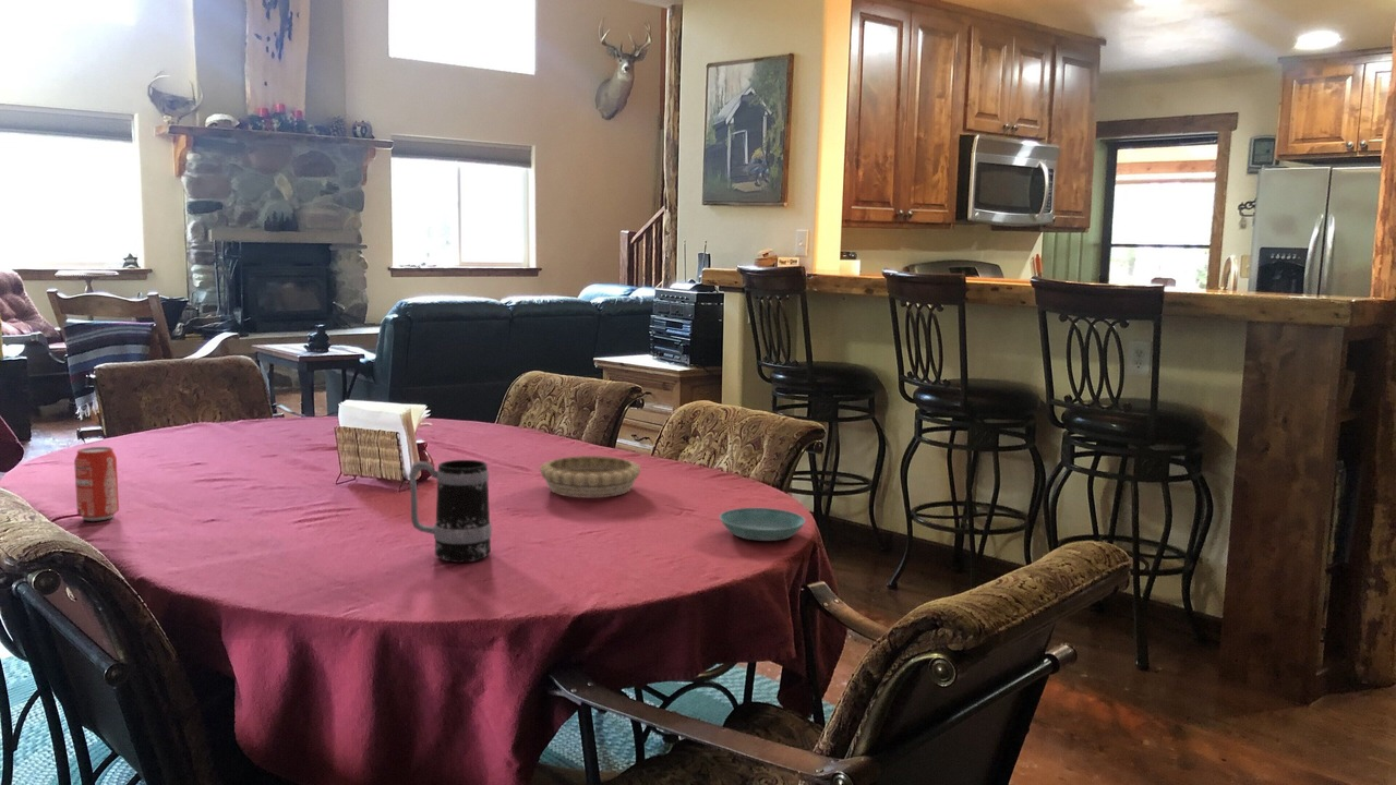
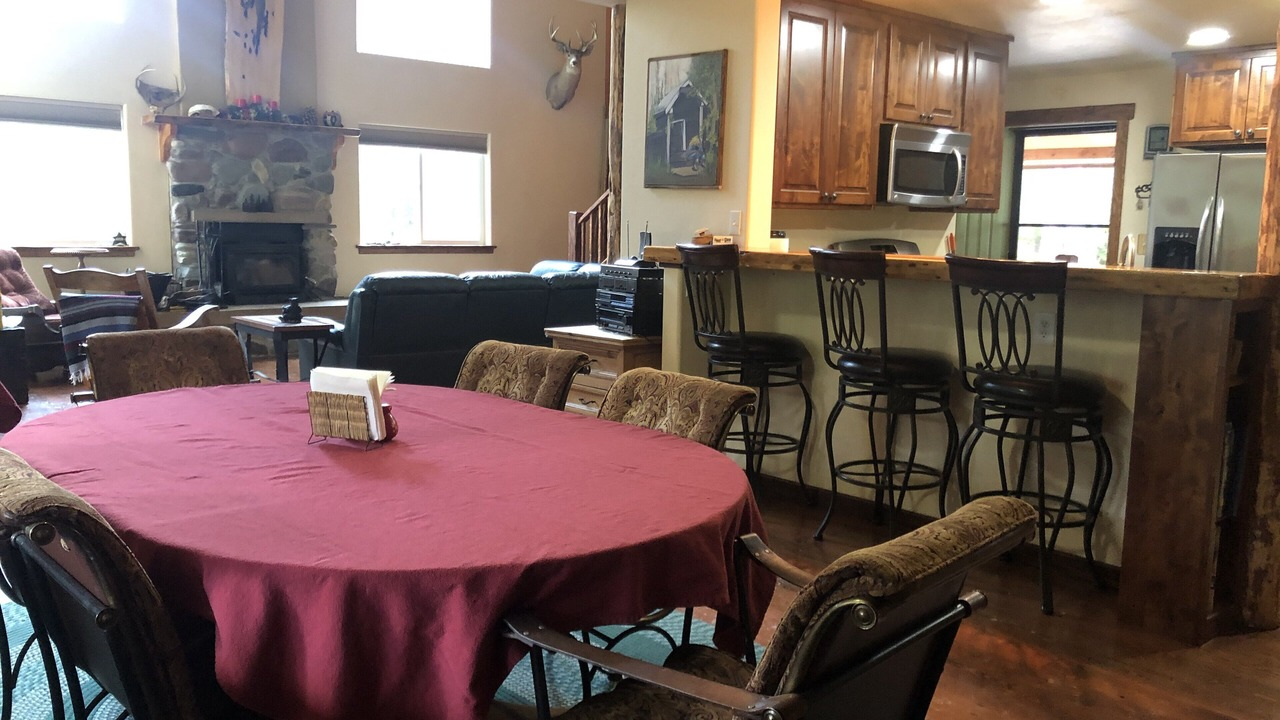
- beverage can (96, 483)
- decorative bowl (590, 475)
- saucer (761, 524)
- mug (450, 508)
